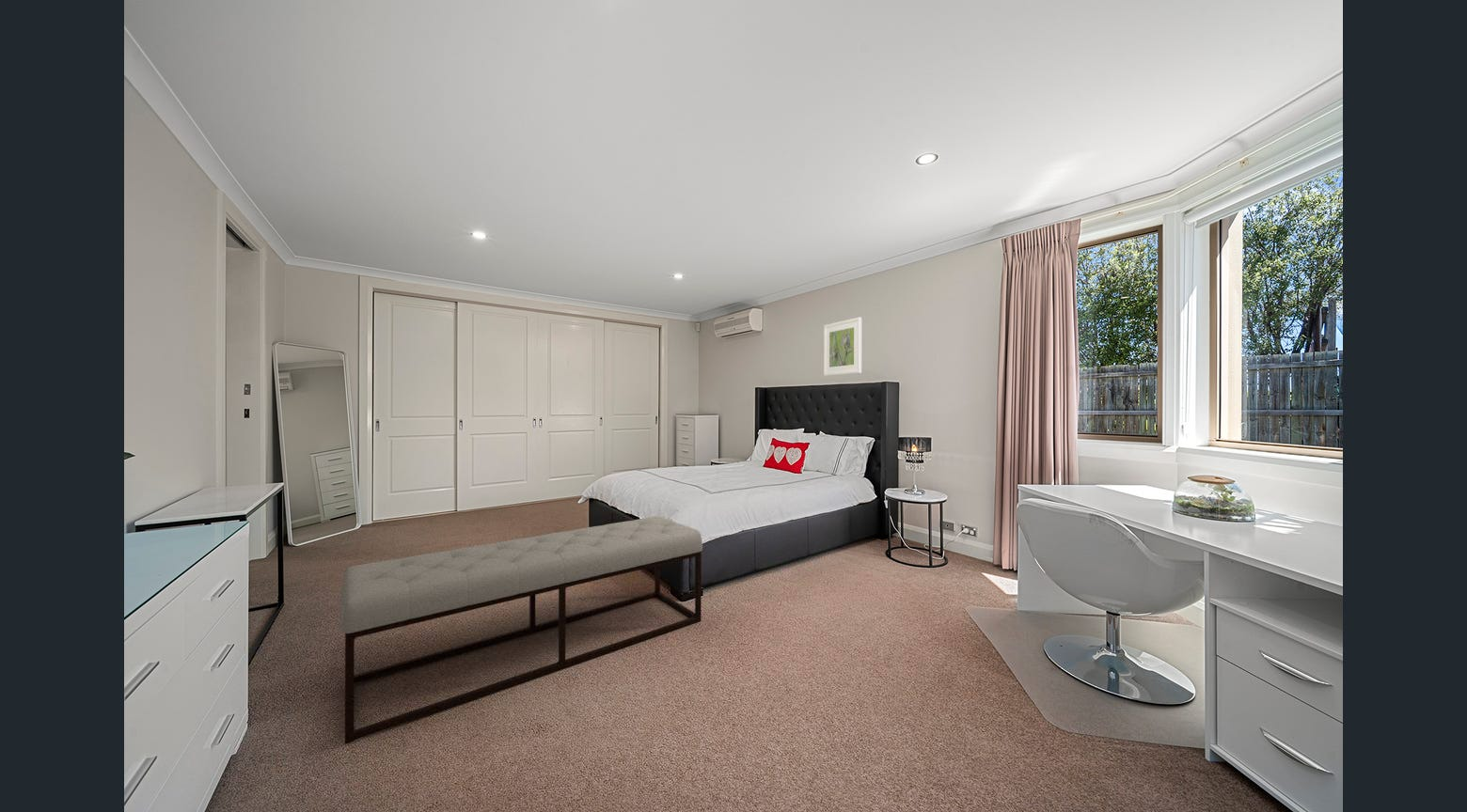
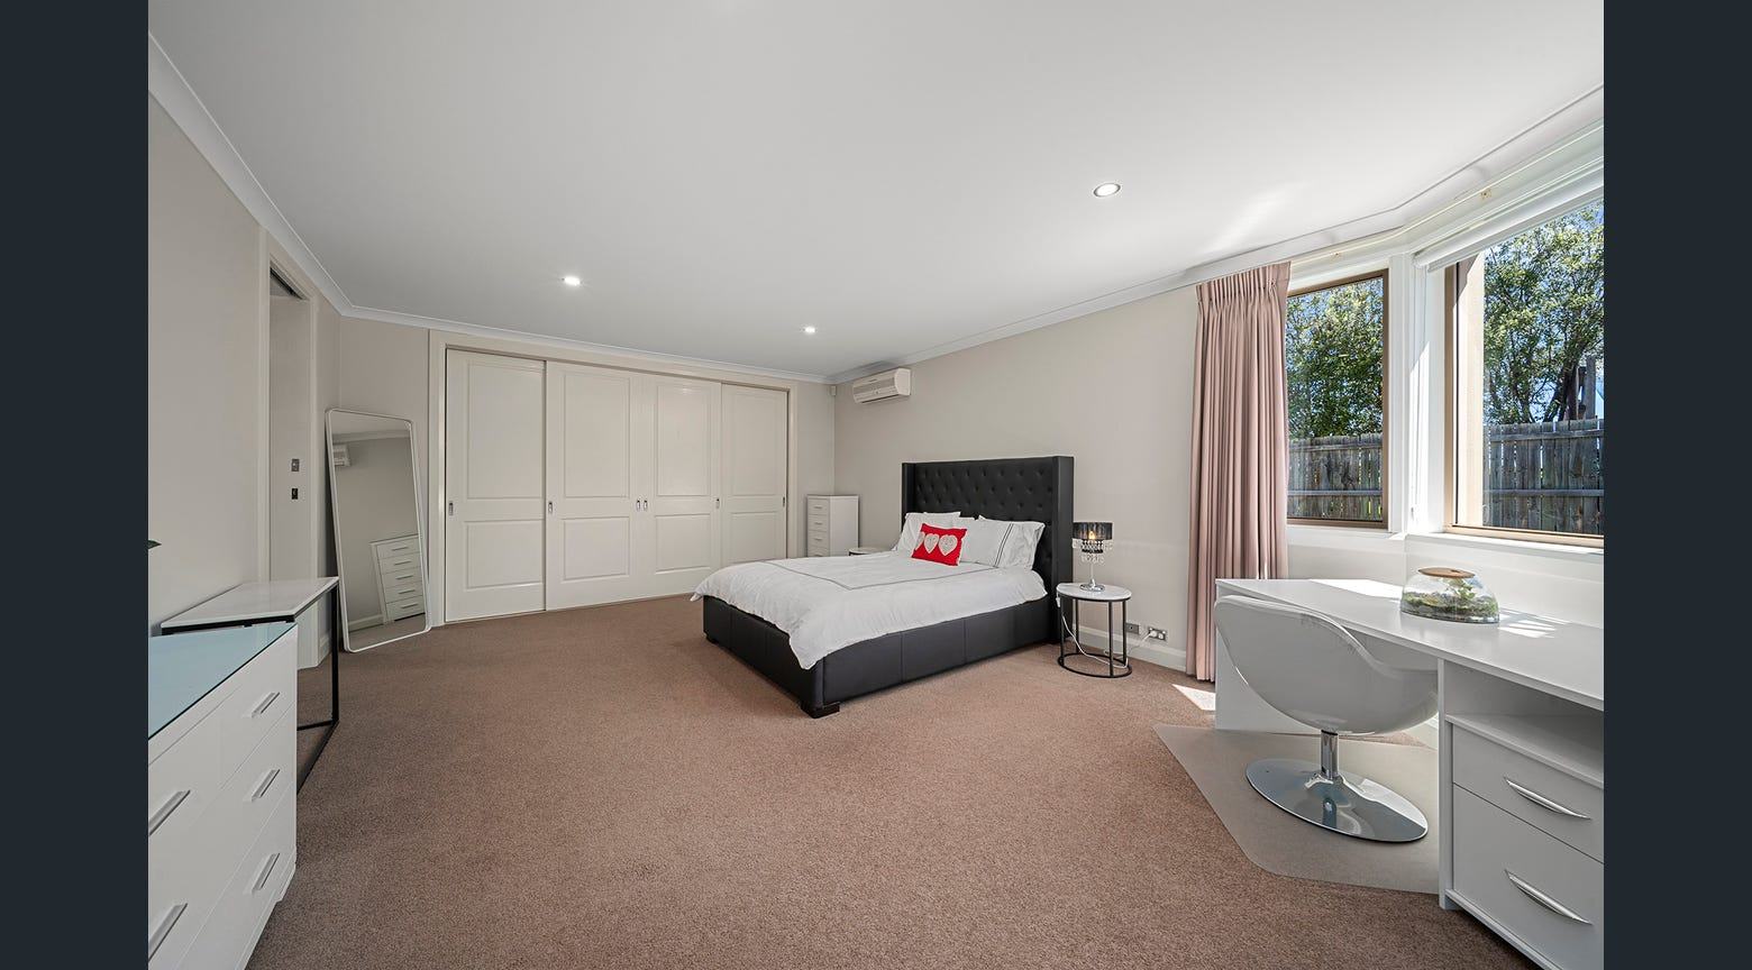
- bench (544, 592)
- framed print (842, 348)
